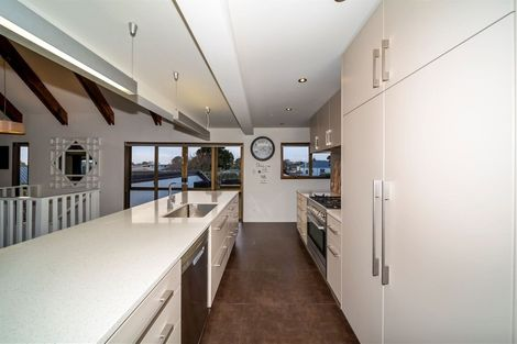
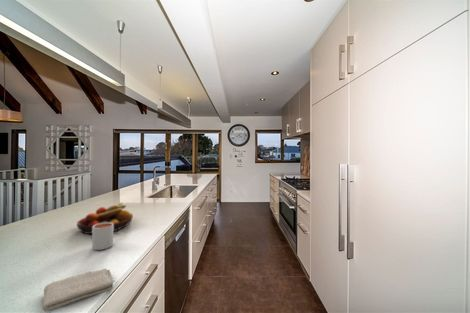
+ fruit bowl (106, 216)
+ washcloth (80, 286)
+ mug (102, 234)
